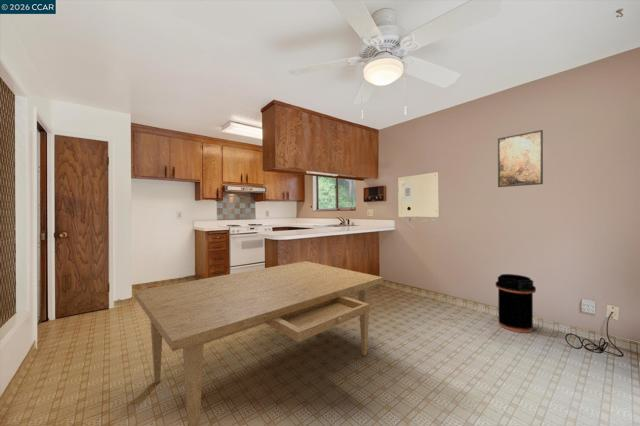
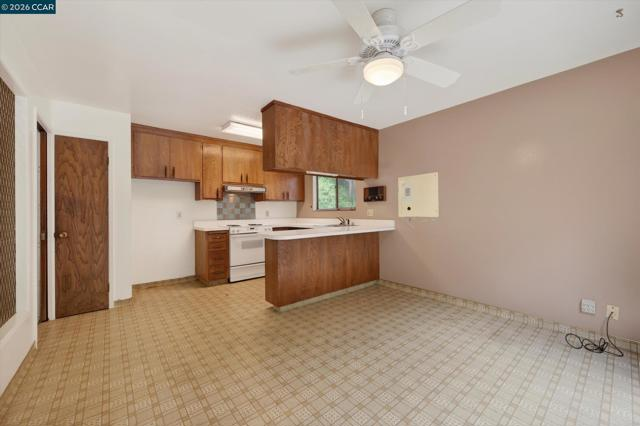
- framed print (519, 160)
- dining table (269, 324)
- trash can (515, 301)
